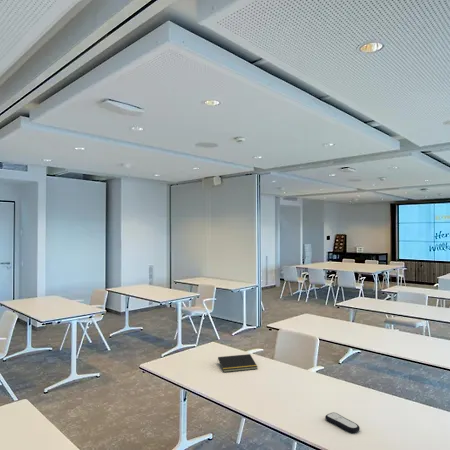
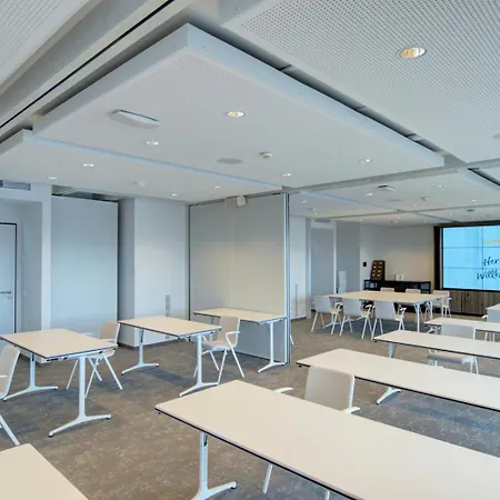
- remote control (342, 422)
- notepad (237, 362)
